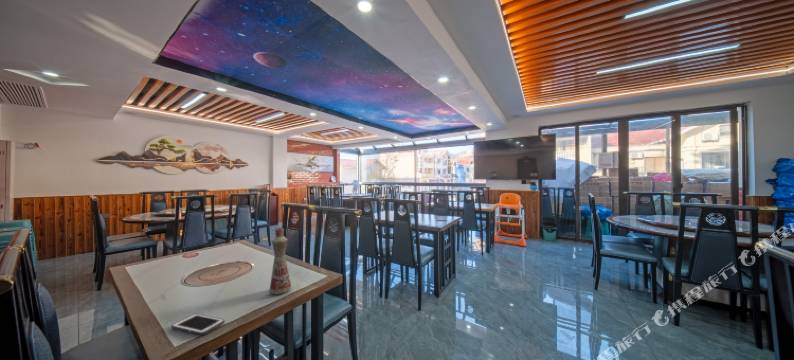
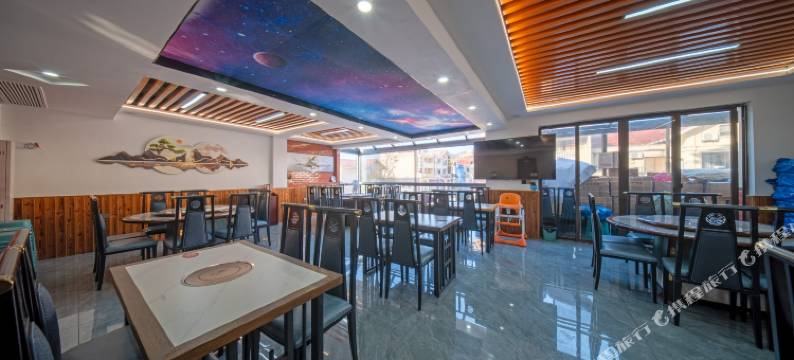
- cell phone (198, 323)
- bottle (280, 259)
